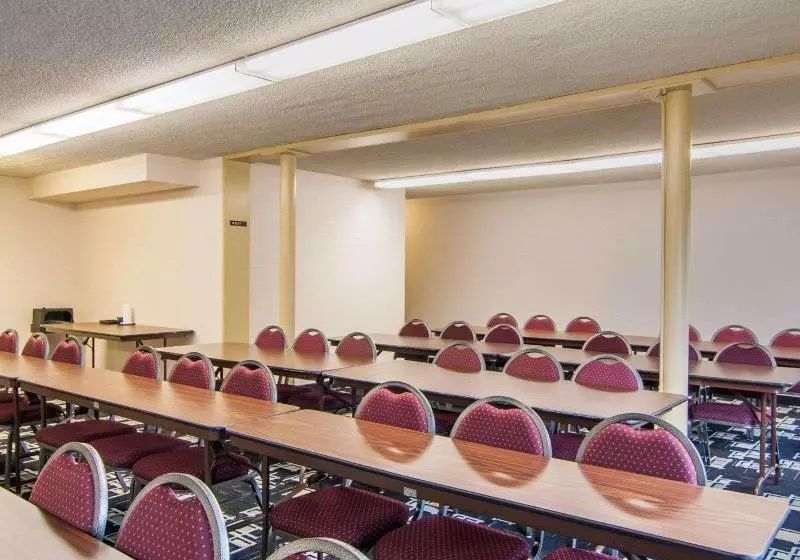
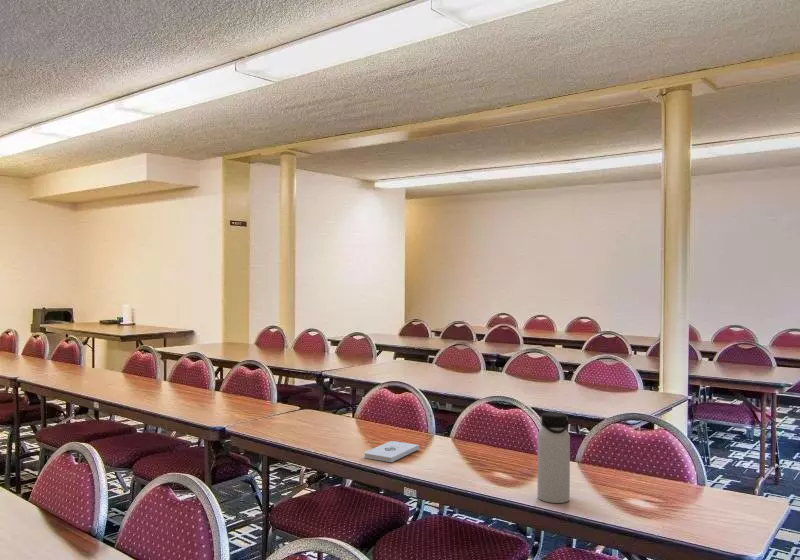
+ notepad (391, 451)
+ water bottle (553, 456)
